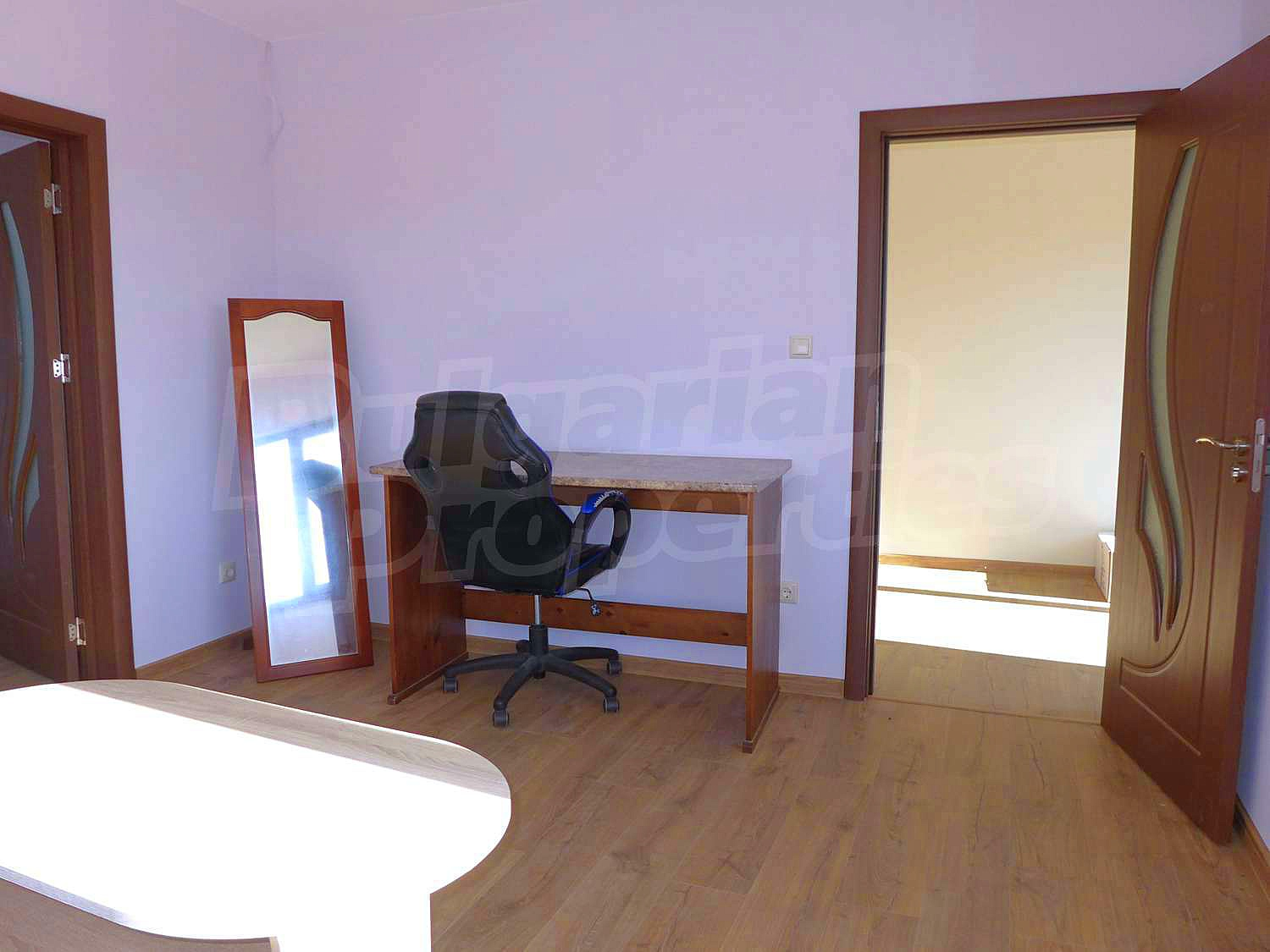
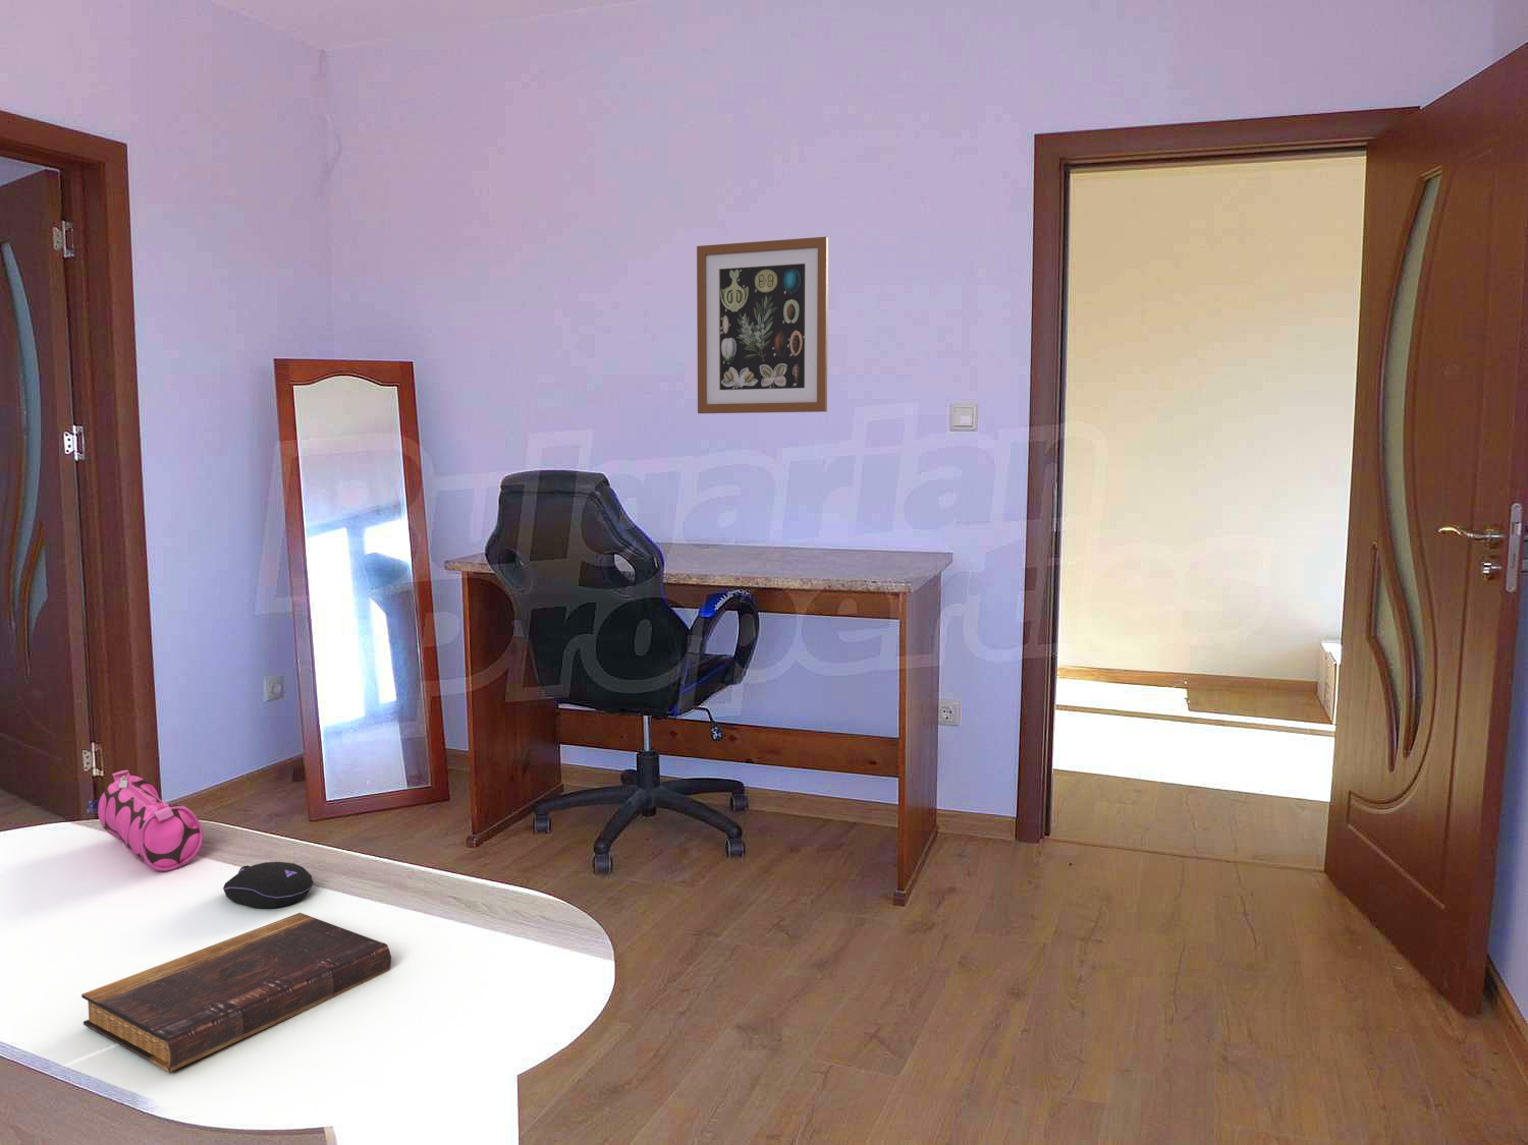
+ pencil case (147, 818)
+ book (243, 983)
+ wall art (760, 327)
+ computer mouse (267, 879)
